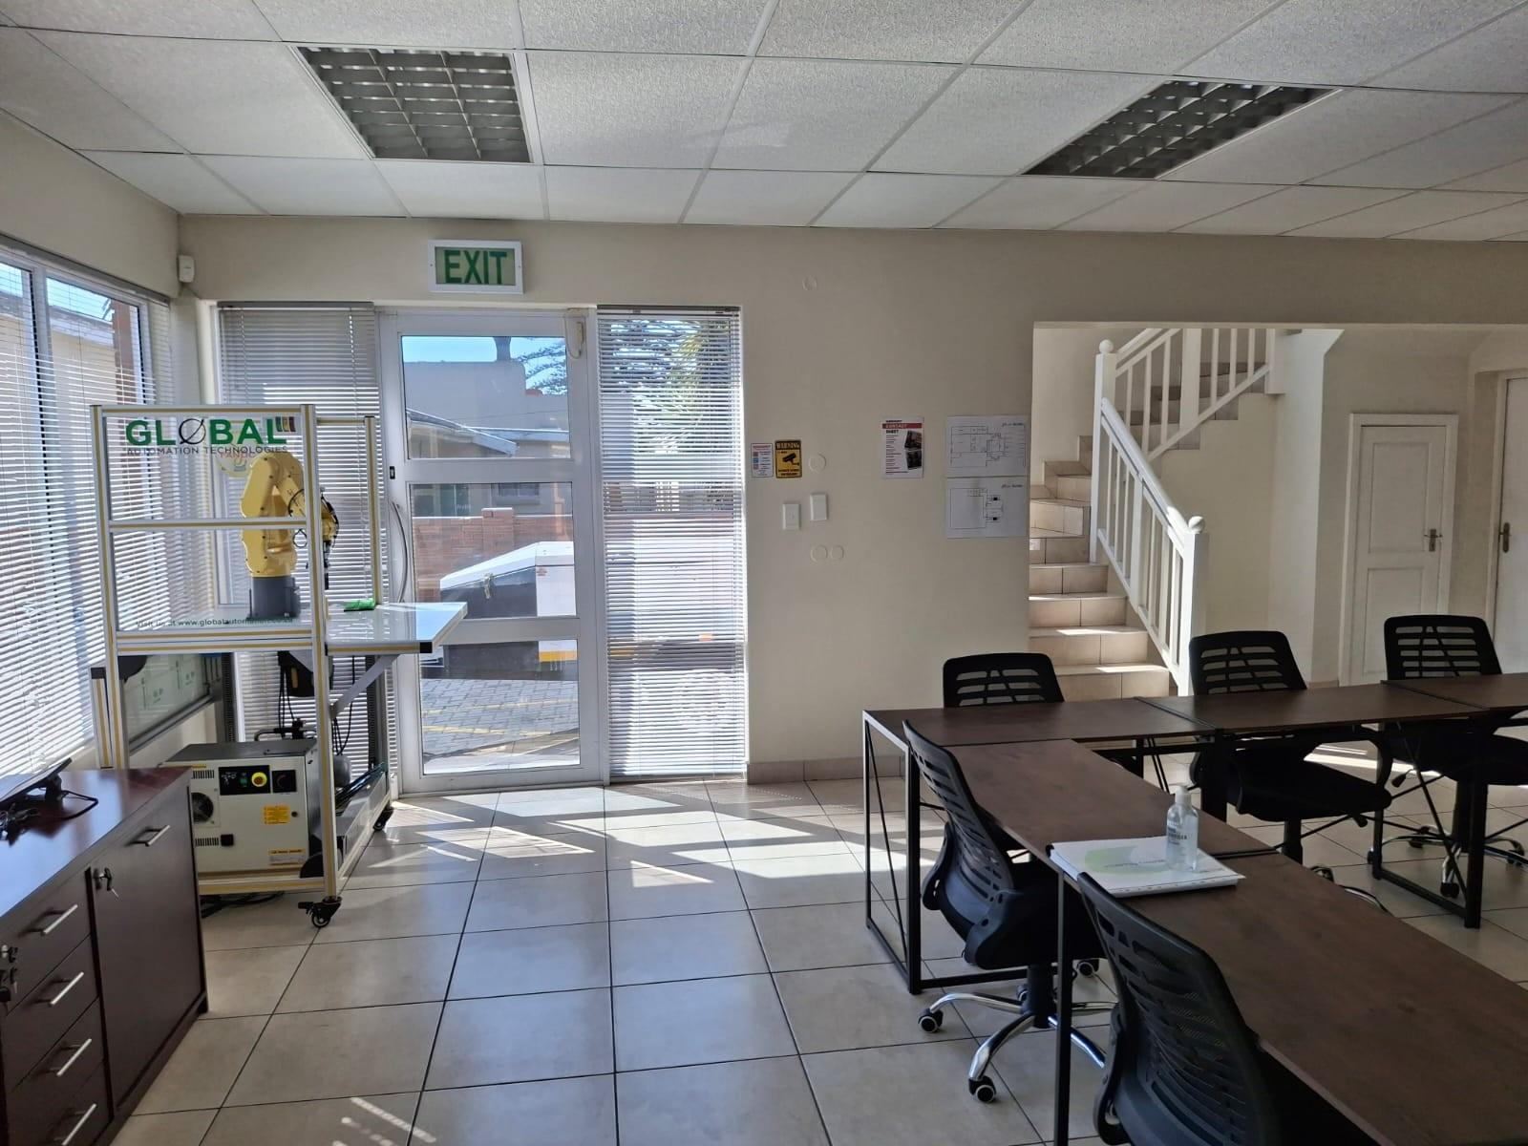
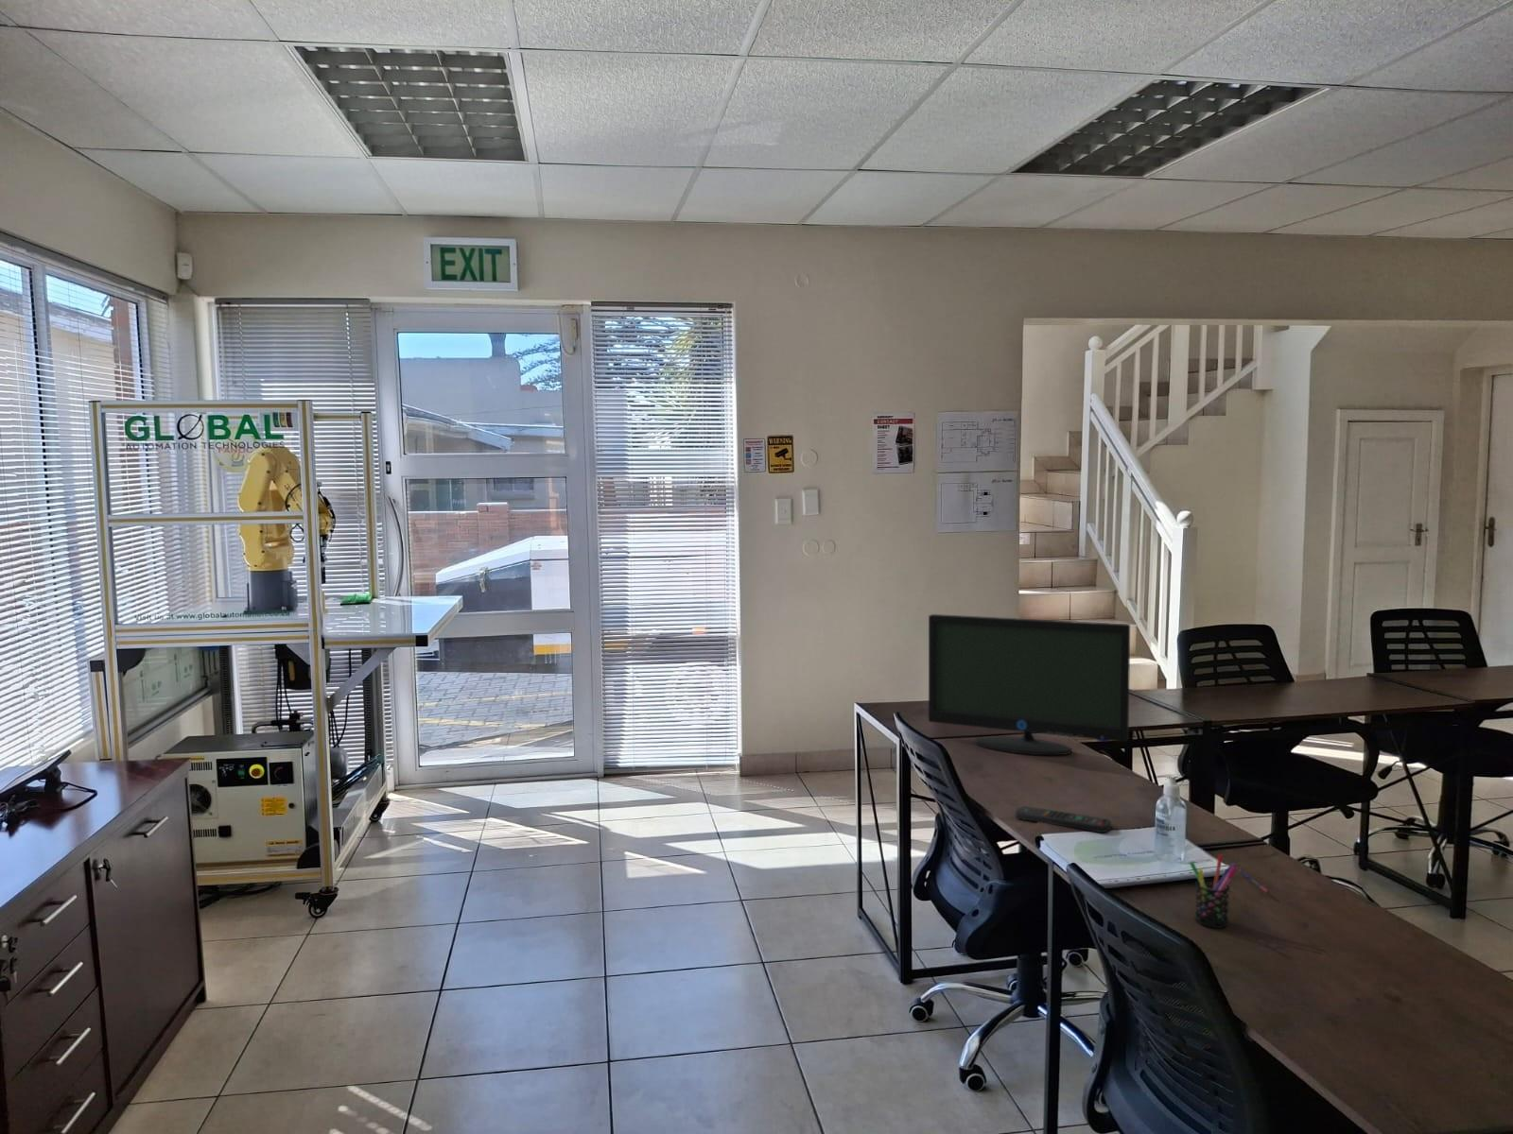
+ remote control (1061, 818)
+ monitor (1023, 684)
+ pen holder (1210, 887)
+ pen (1253, 880)
